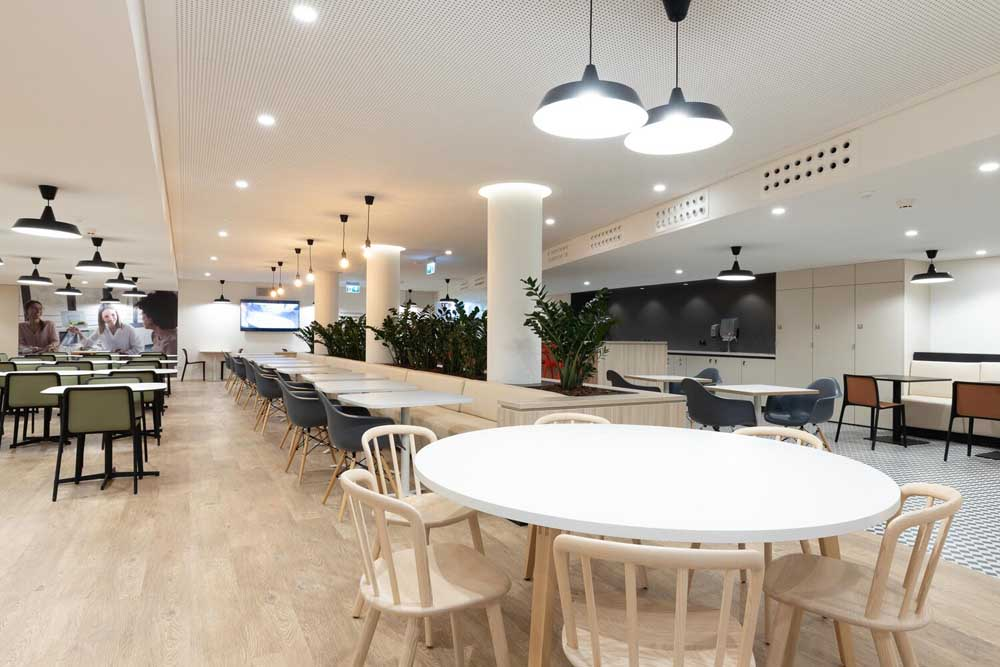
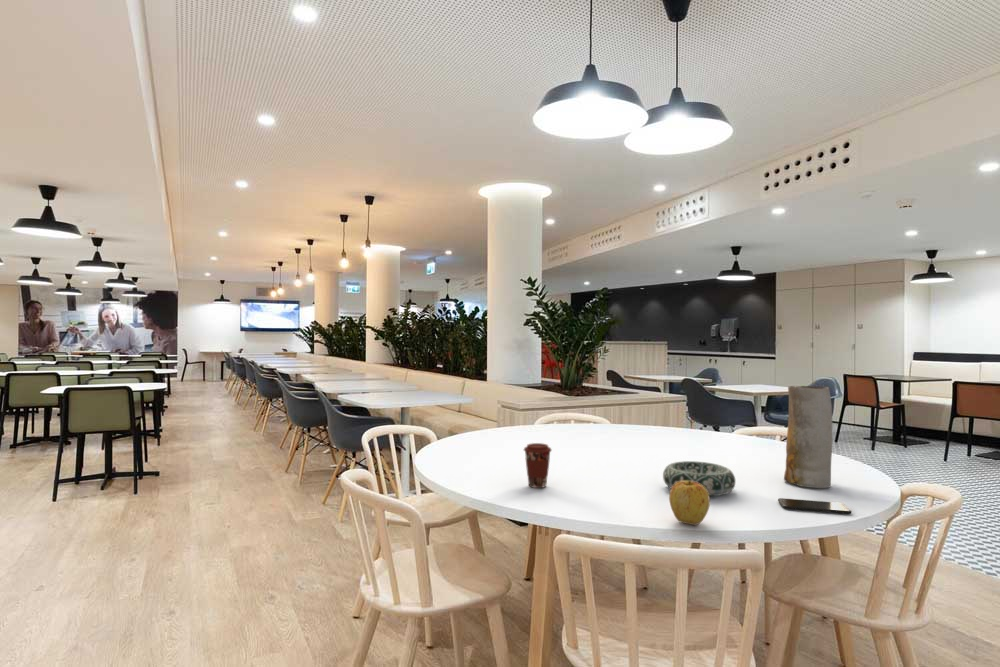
+ vase (808, 434)
+ apple (689, 501)
+ smartphone (813, 505)
+ decorative bowl (698, 478)
+ coffee cup (537, 465)
